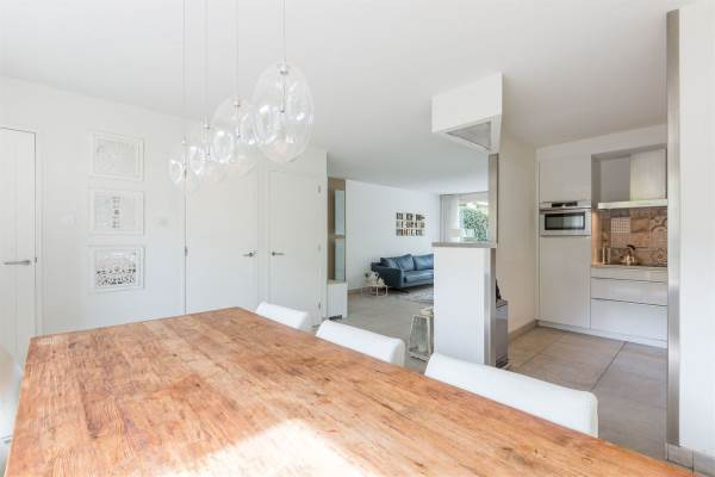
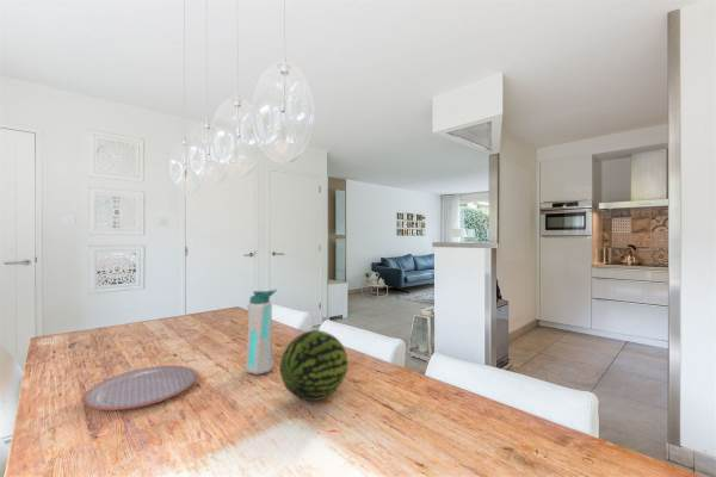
+ plate (144, 388)
+ fruit (313, 364)
+ water bottle (261, 329)
